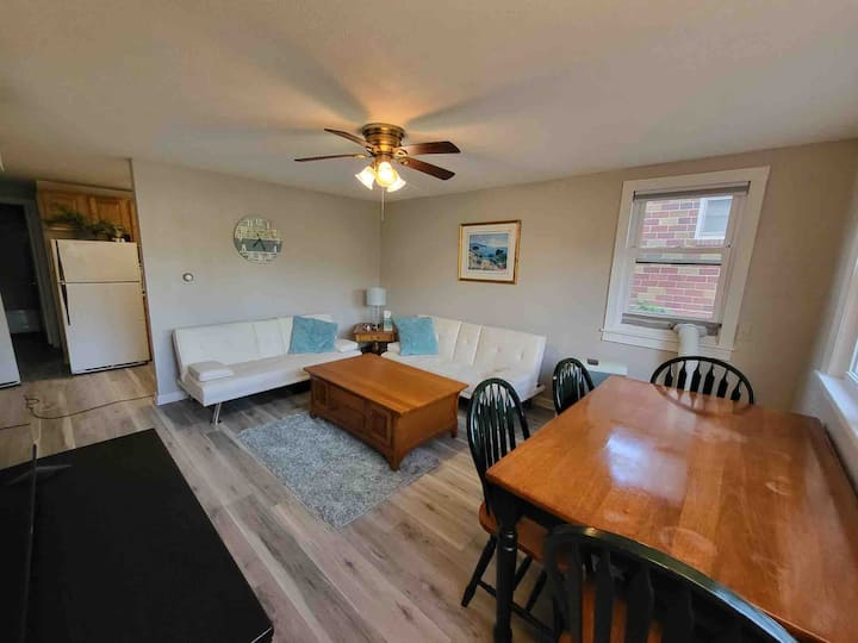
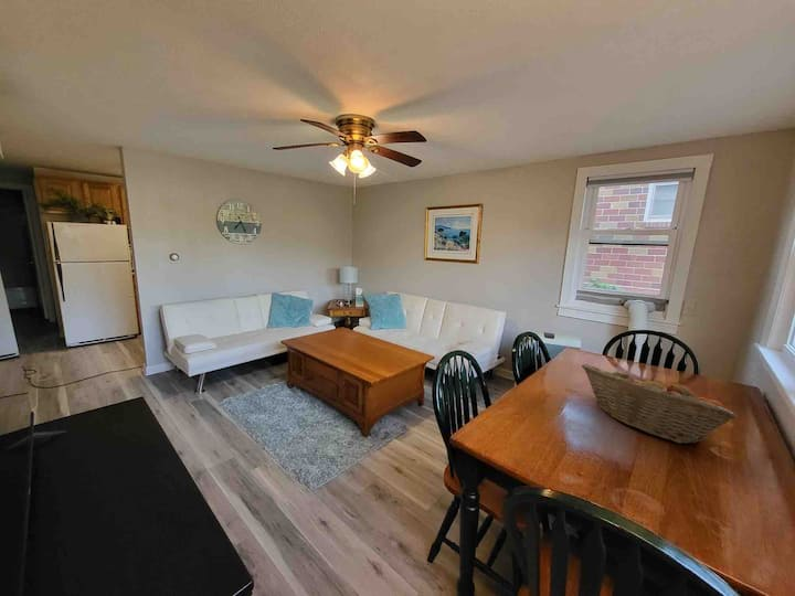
+ fruit basket (647, 395)
